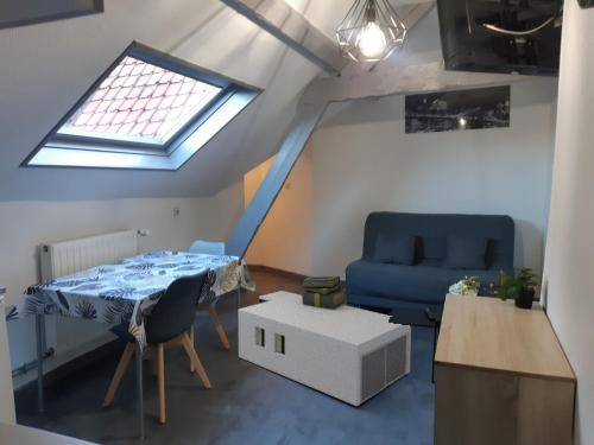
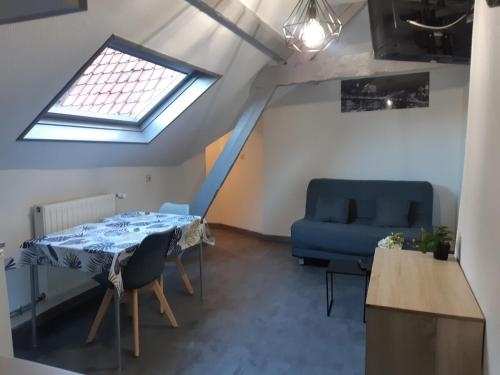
- stack of books (322, 290)
- coffee table (311, 337)
